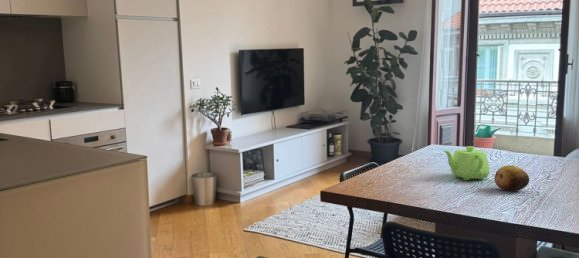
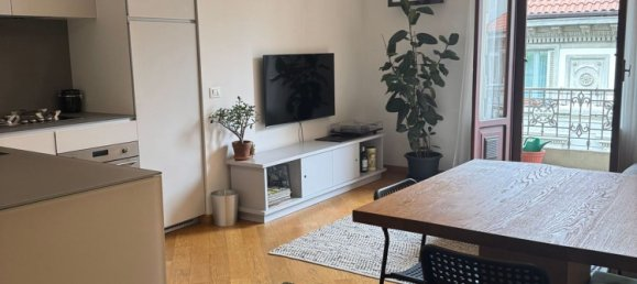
- fruit (511, 177)
- teapot (463, 162)
